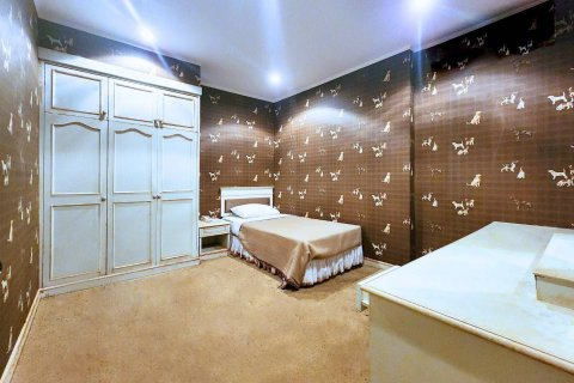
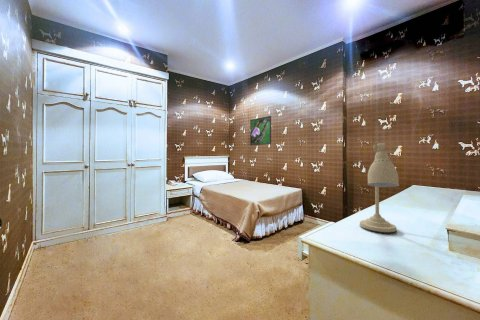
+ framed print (260, 131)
+ desk lamp (378, 189)
